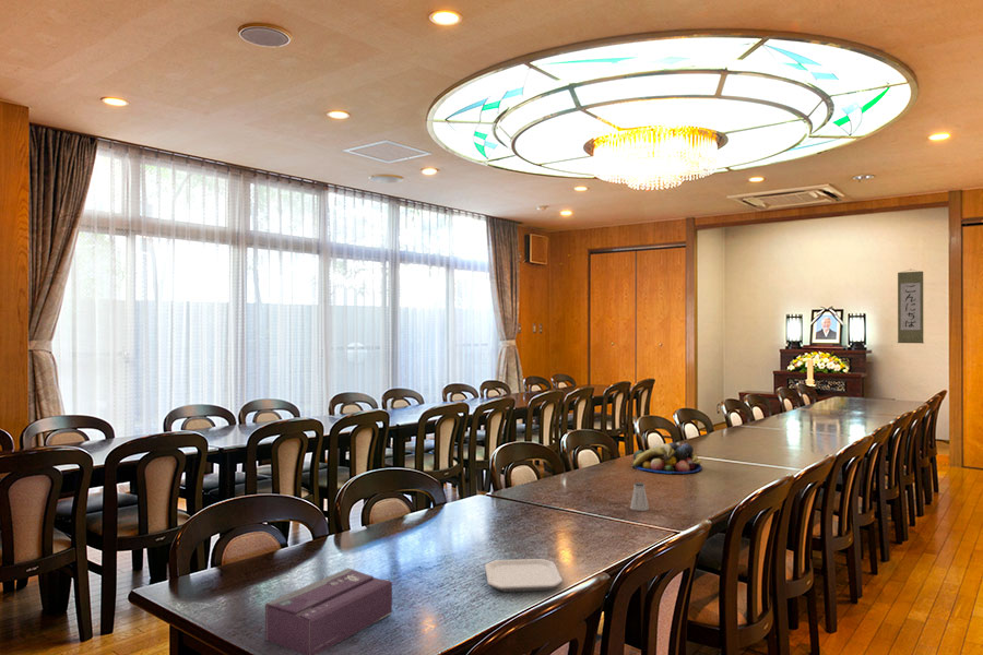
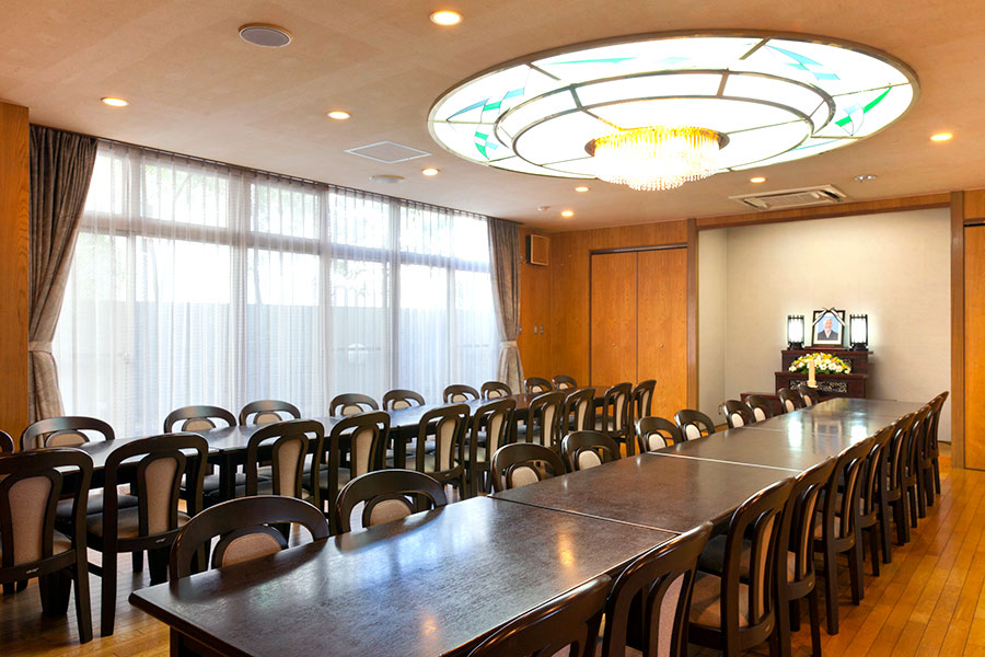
- saltshaker (639, 496)
- fruit bowl (666, 454)
- tissue box (331, 608)
- plate (522, 575)
- wall scroll (910, 306)
